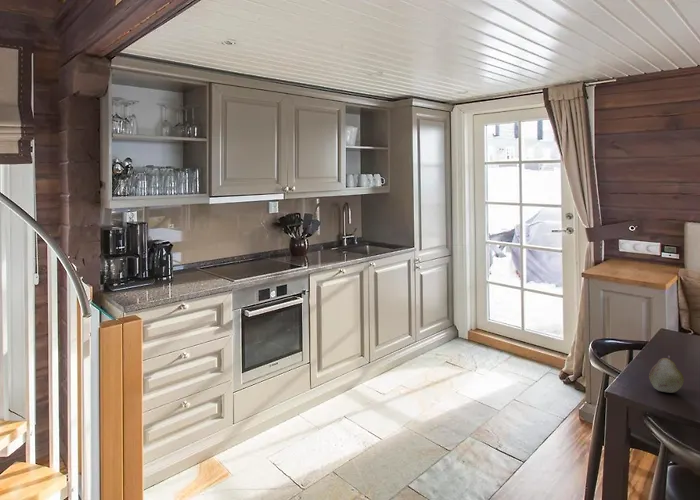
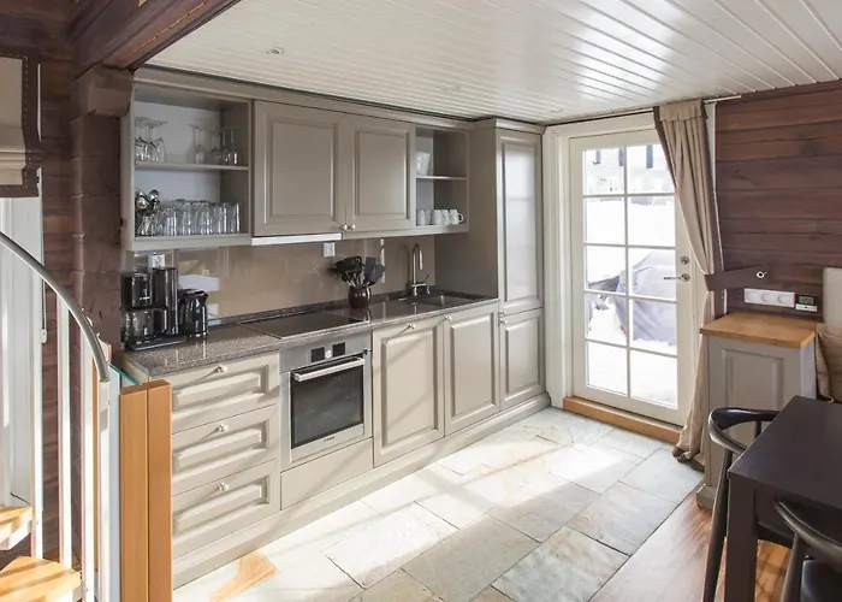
- fruit (666, 374)
